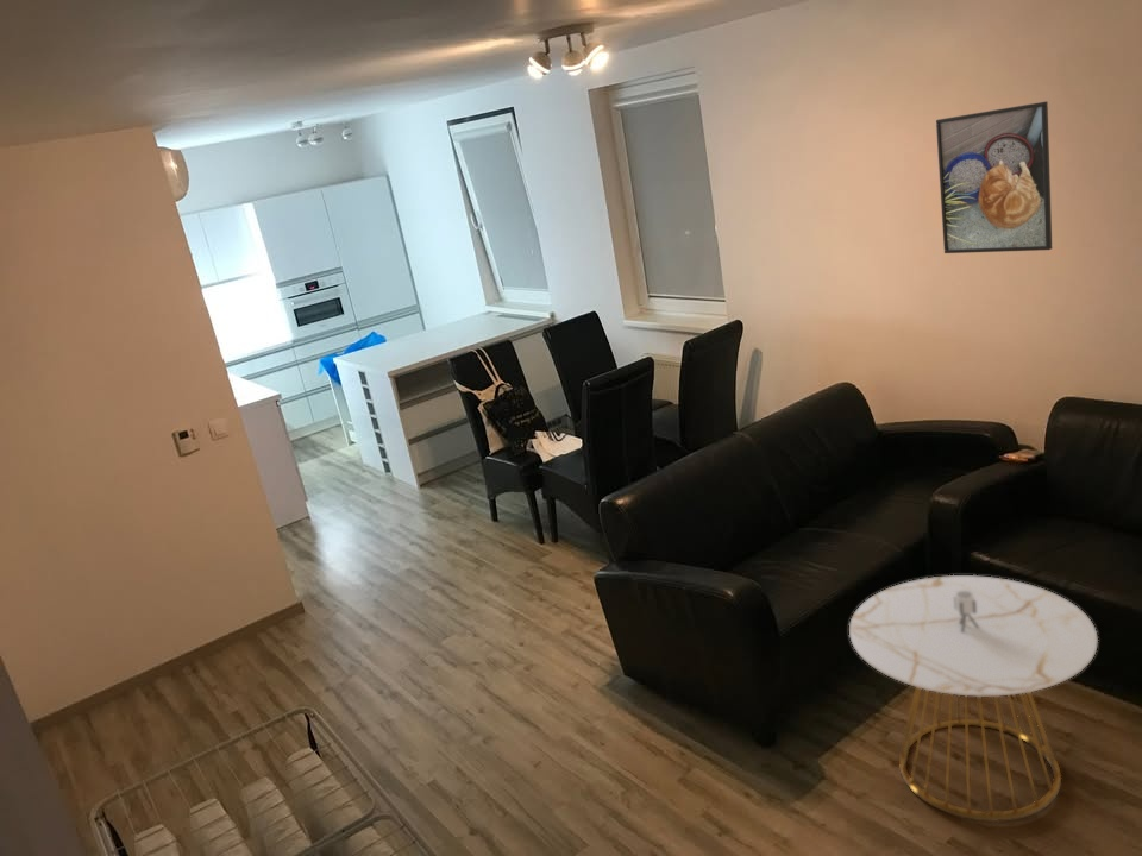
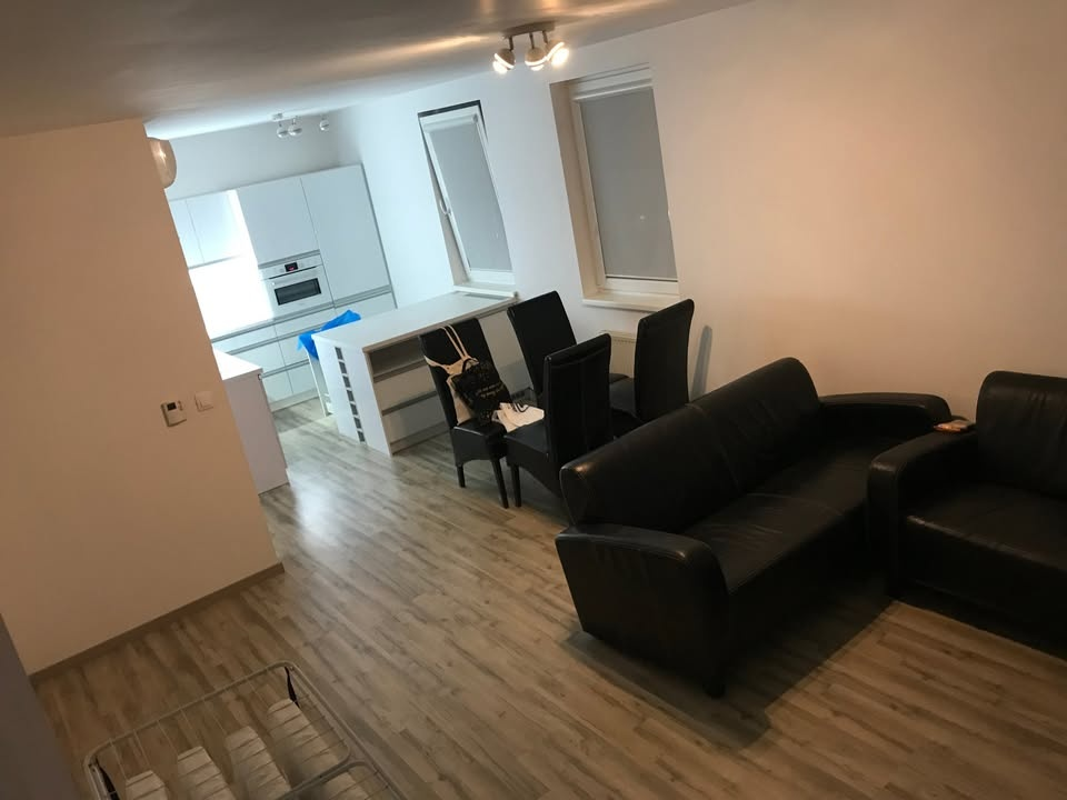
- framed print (992, 182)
- side table (970, 684)
